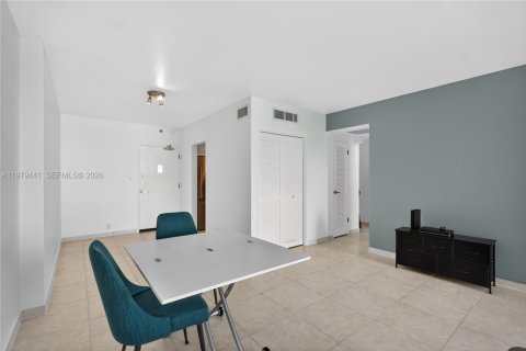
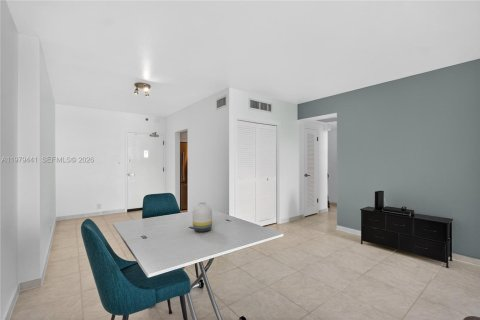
+ vase (202, 216)
